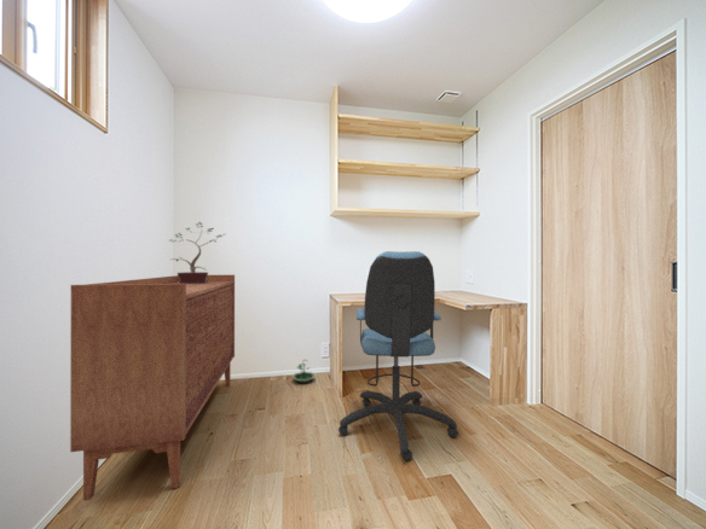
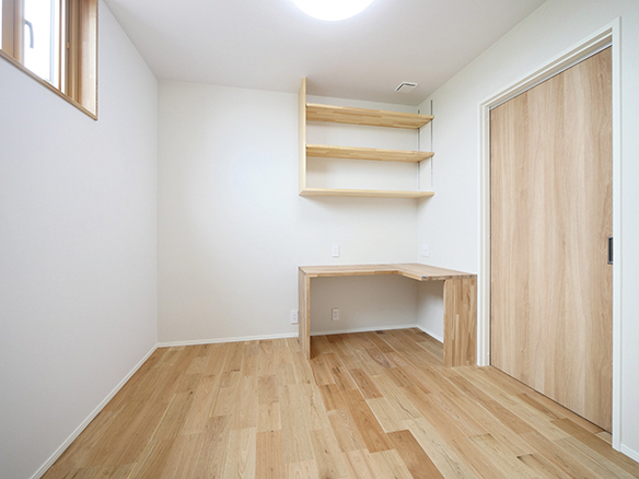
- terrarium (303, 364)
- office chair (395, 341)
- sideboard (180, 350)
- potted plant (199, 251)
